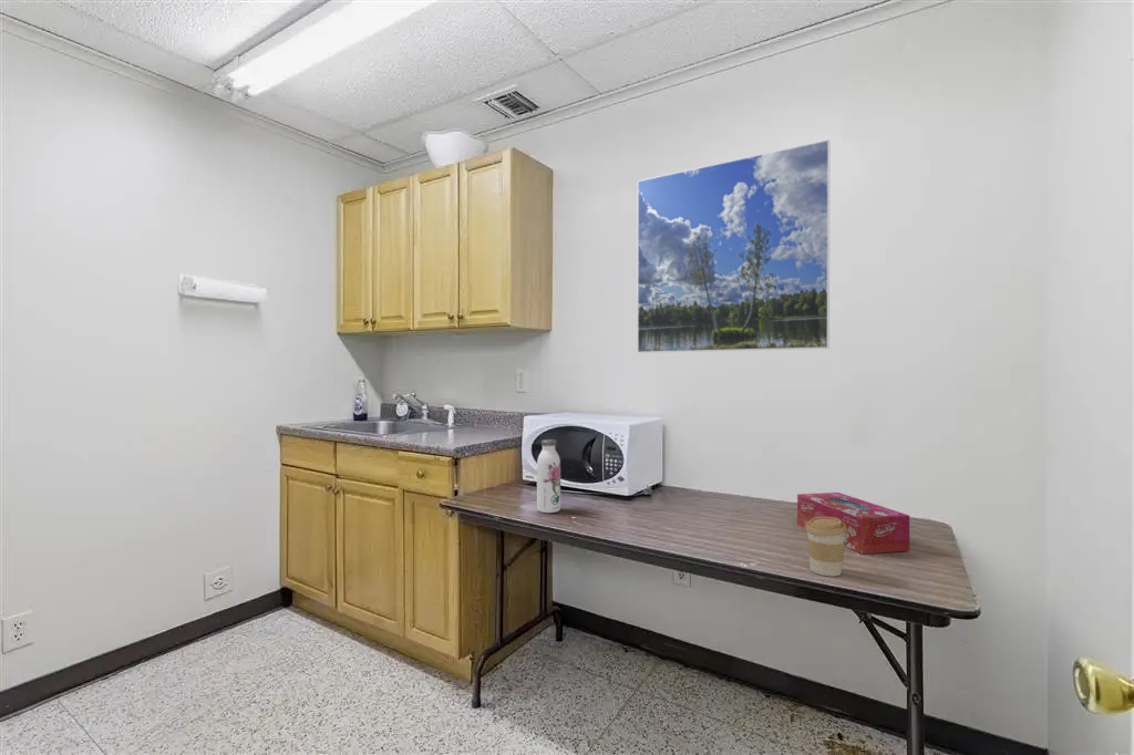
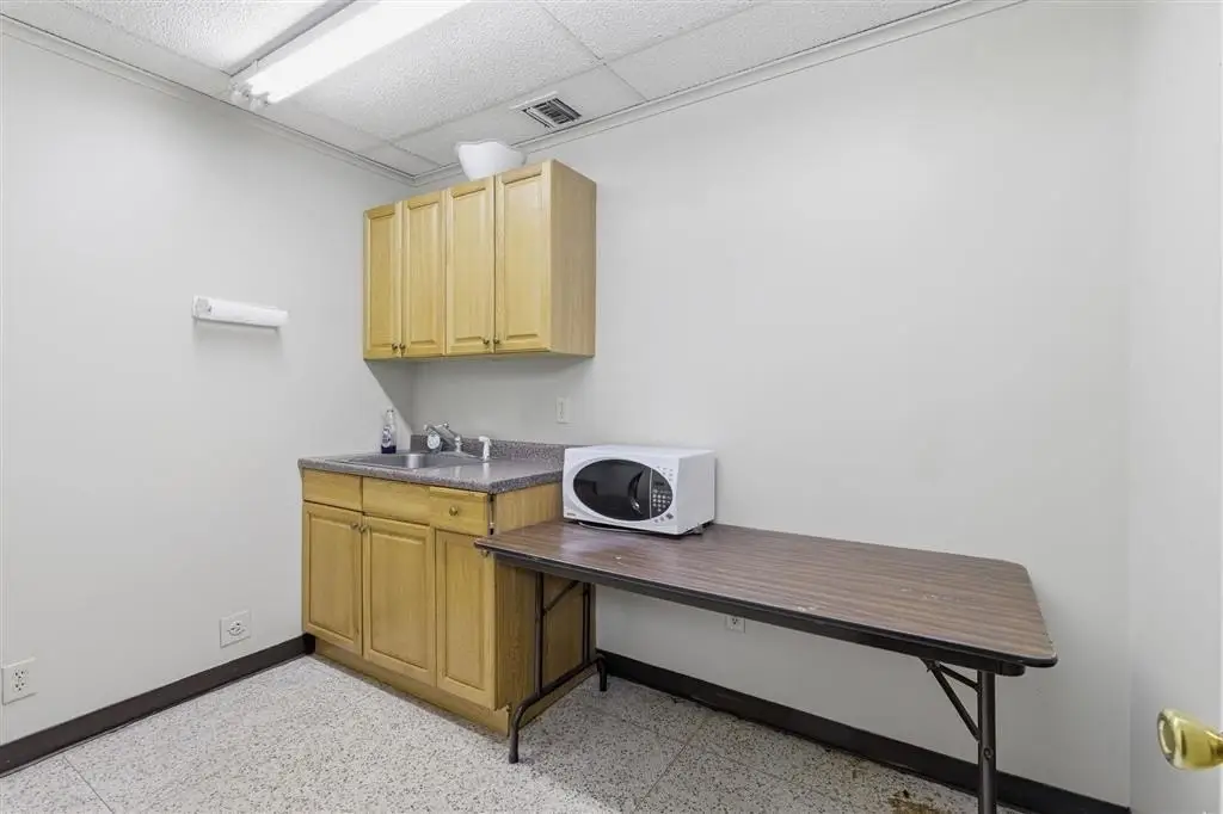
- coffee cup (825, 545)
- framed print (724, 257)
- water bottle (548, 475)
- tissue box (848, 519)
